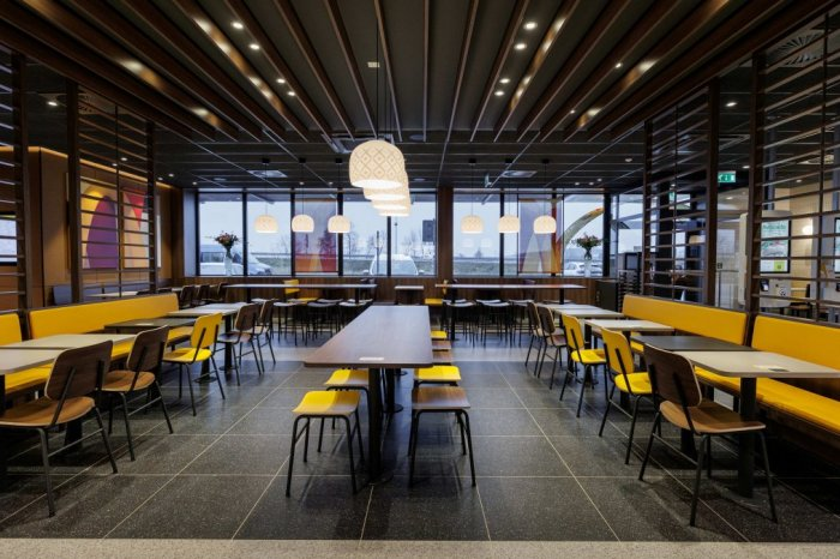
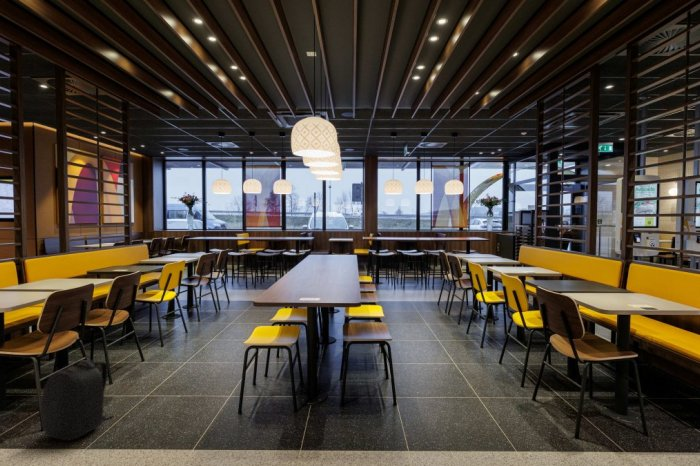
+ backpack (79, 395)
